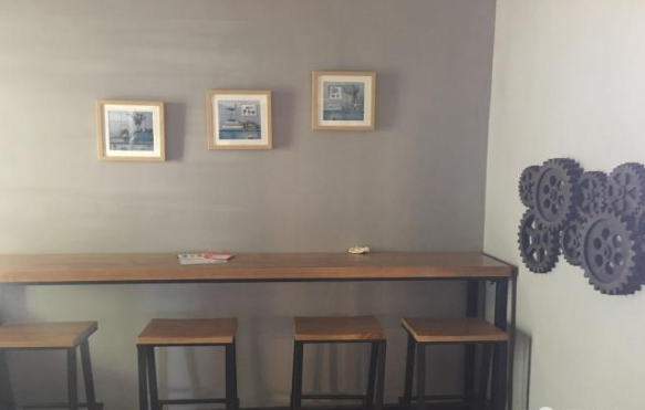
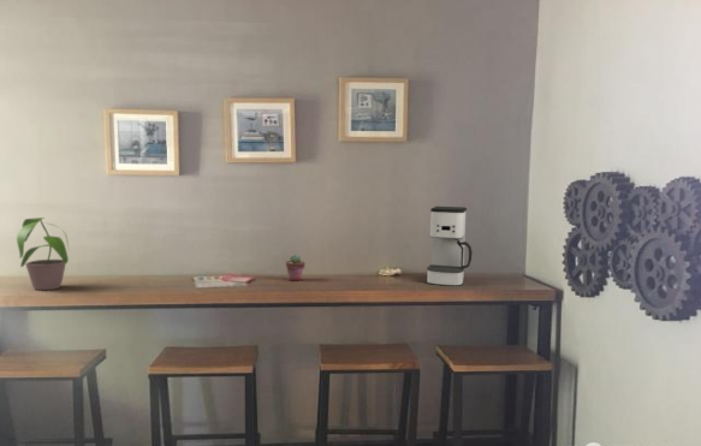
+ coffee maker (450, 244)
+ potted plant (48, 255)
+ potted succulent (295, 267)
